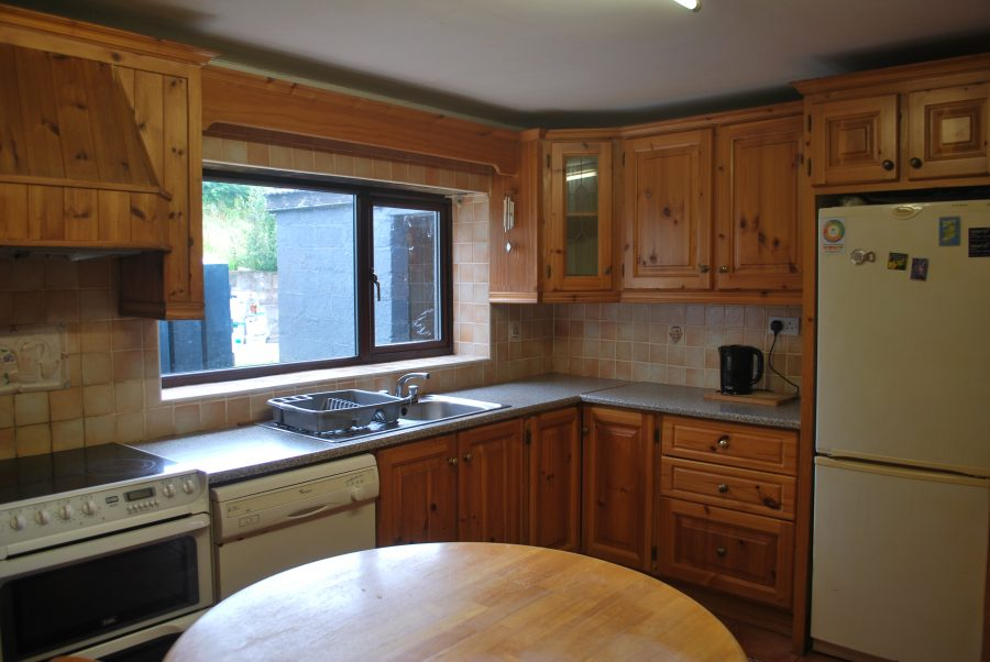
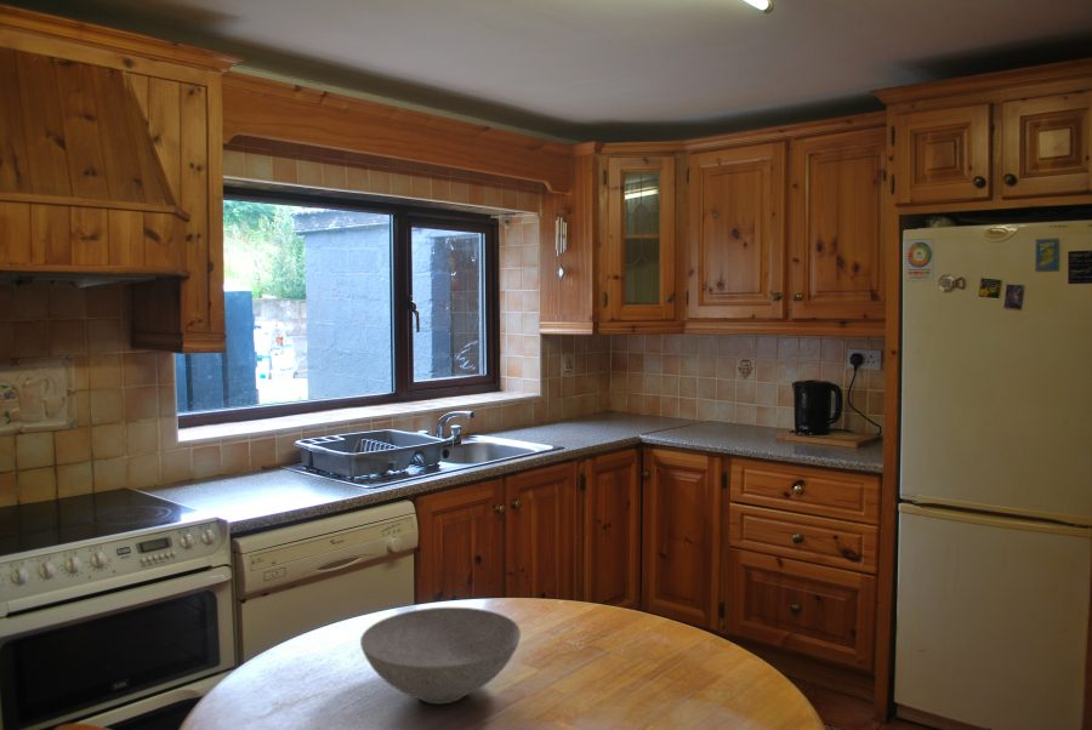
+ bowl (442, 663)
